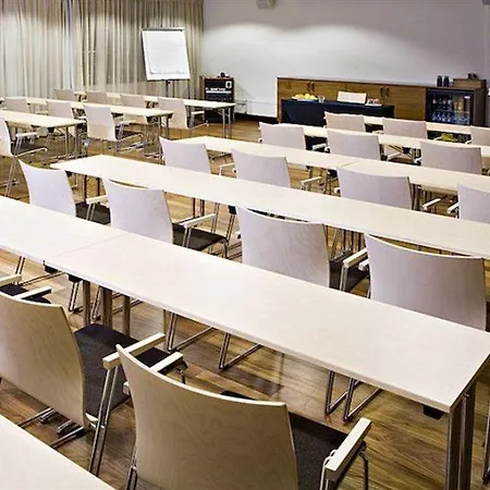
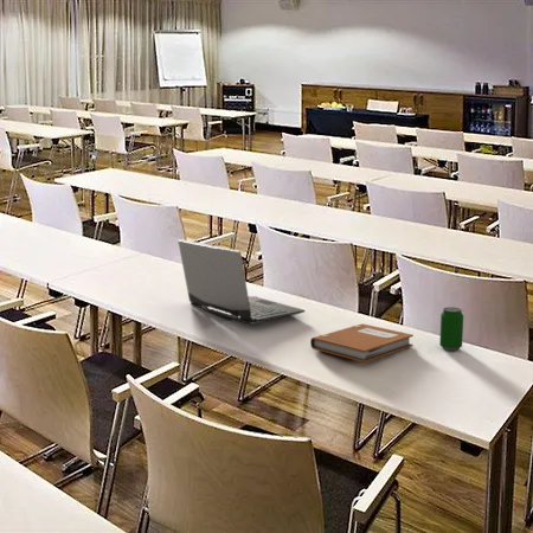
+ notebook (362, 340)
+ beverage can (451, 328)
+ laptop computer (240, 276)
